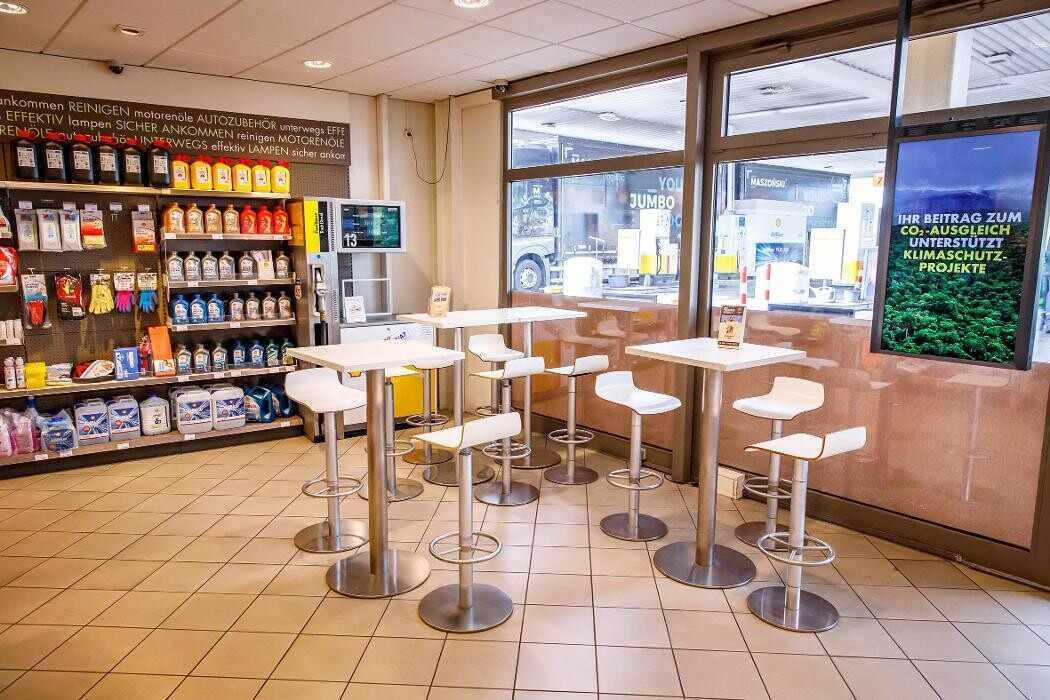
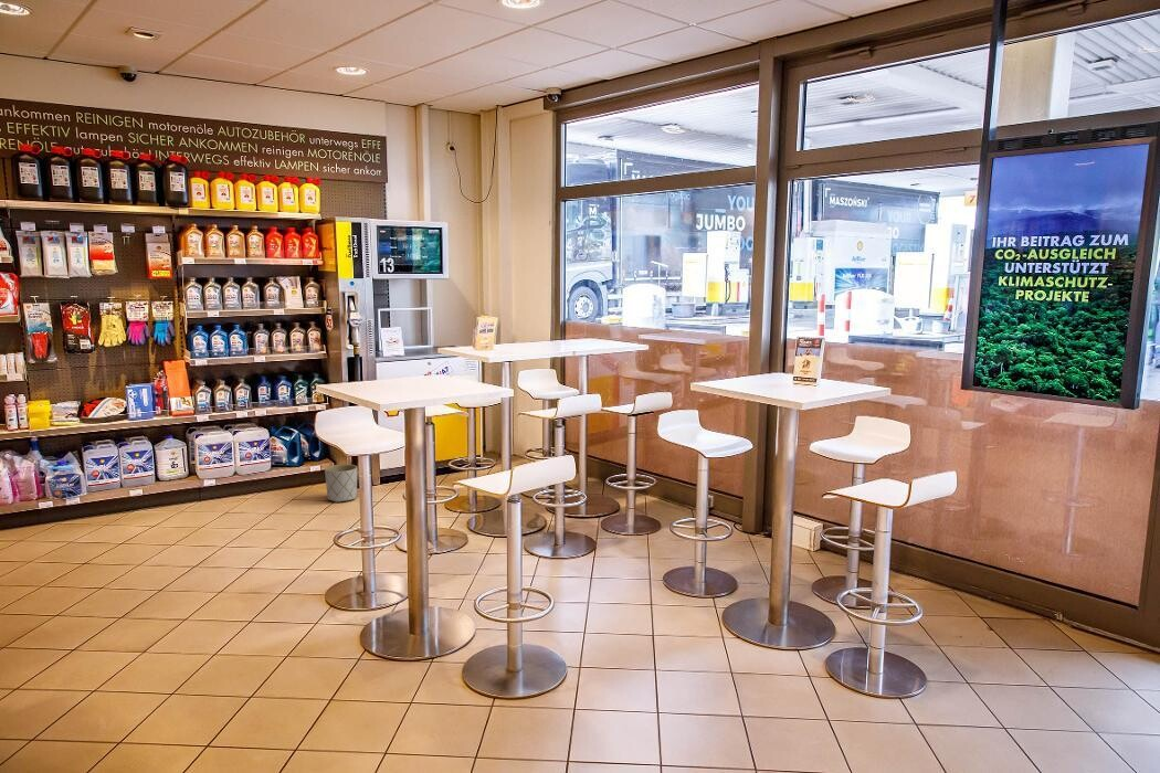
+ planter (341, 483)
